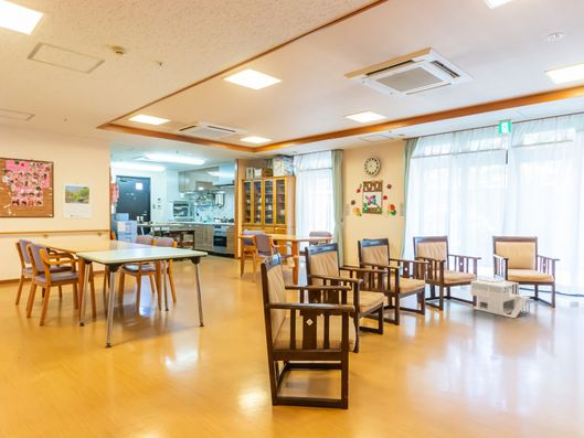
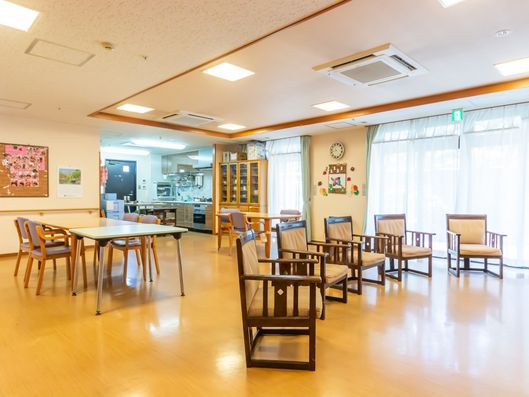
- architectural model (499, 296)
